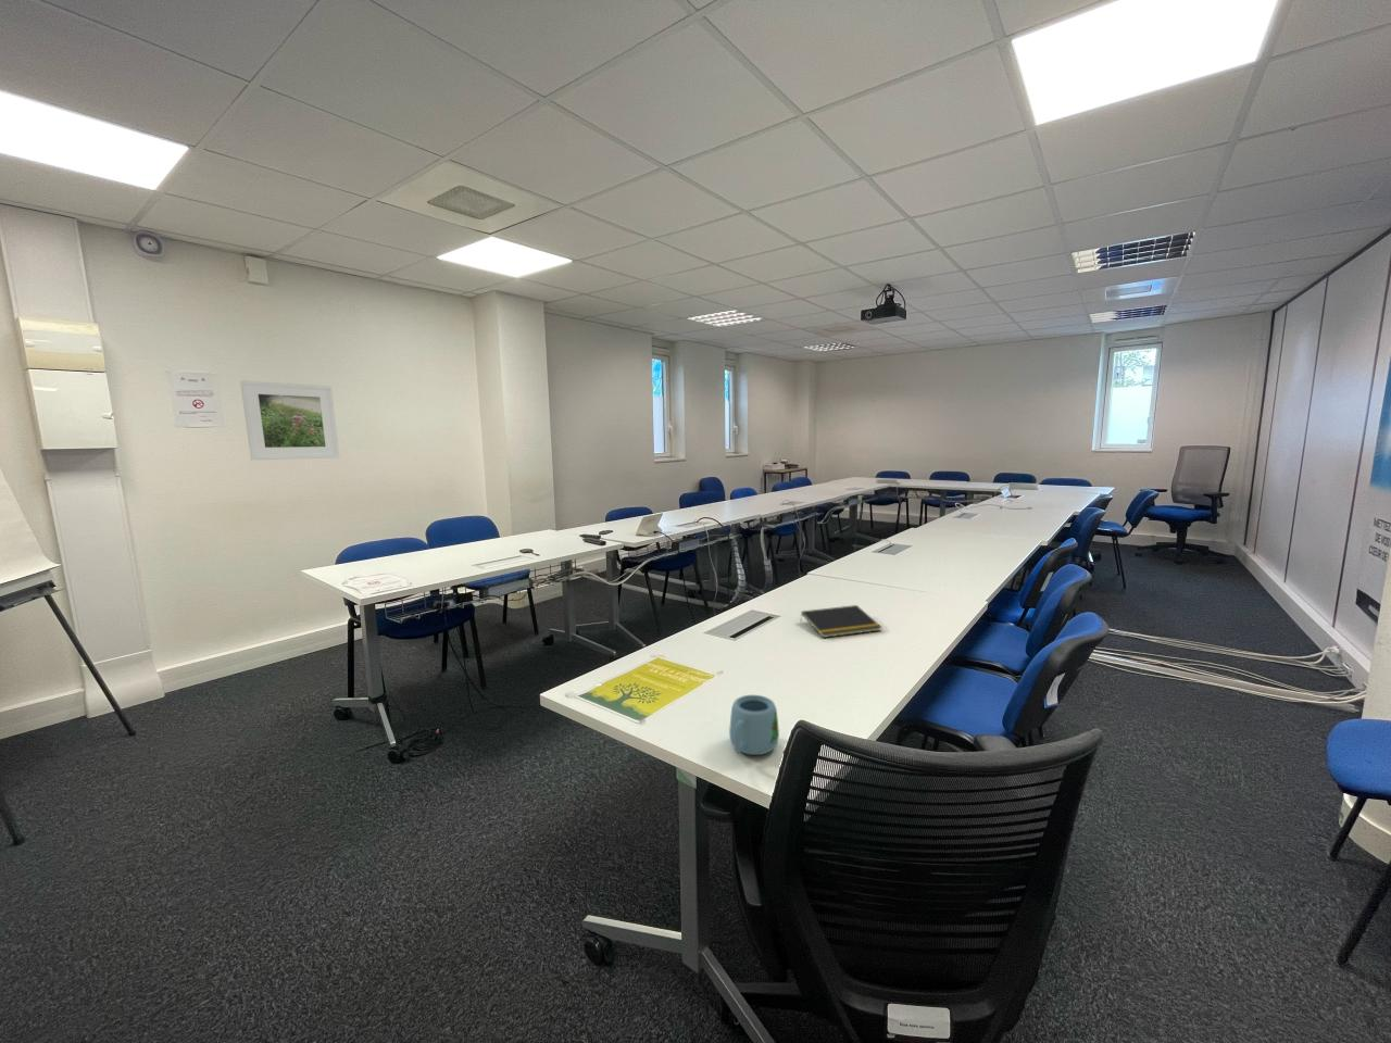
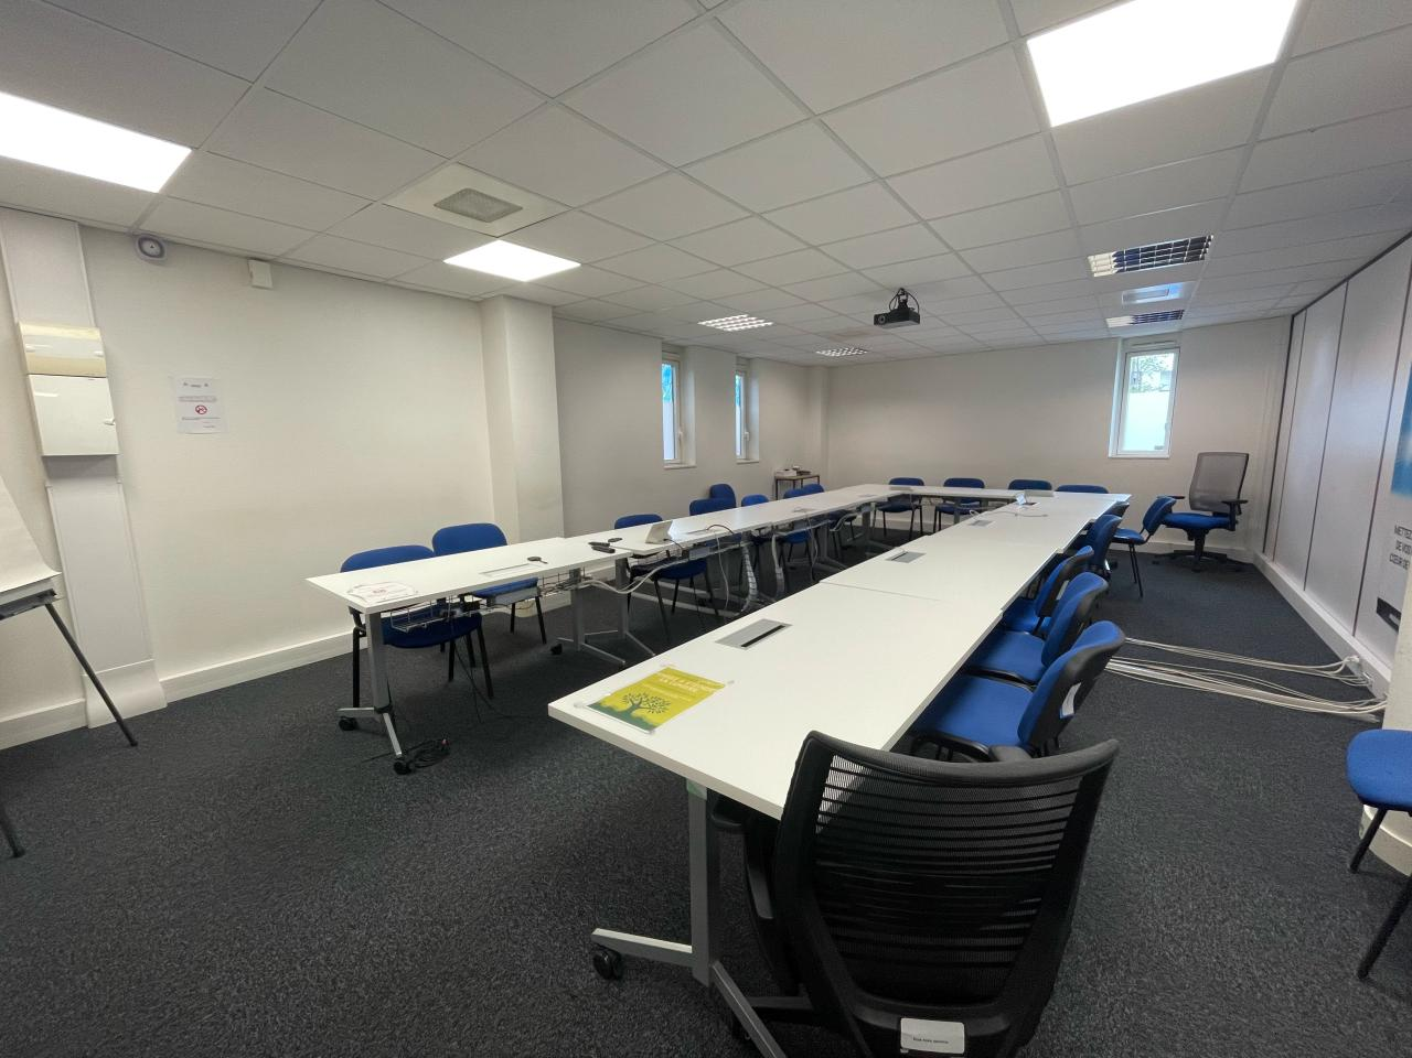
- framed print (292, 422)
- notepad (840, 620)
- mug (750, 727)
